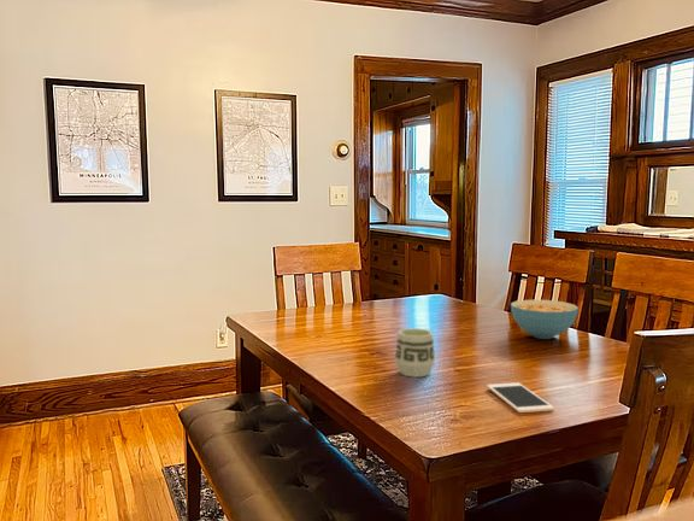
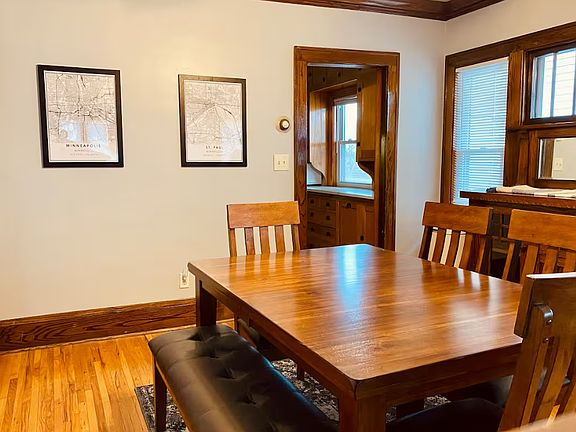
- cereal bowl (542, 321)
- cup (414, 352)
- cell phone (518, 397)
